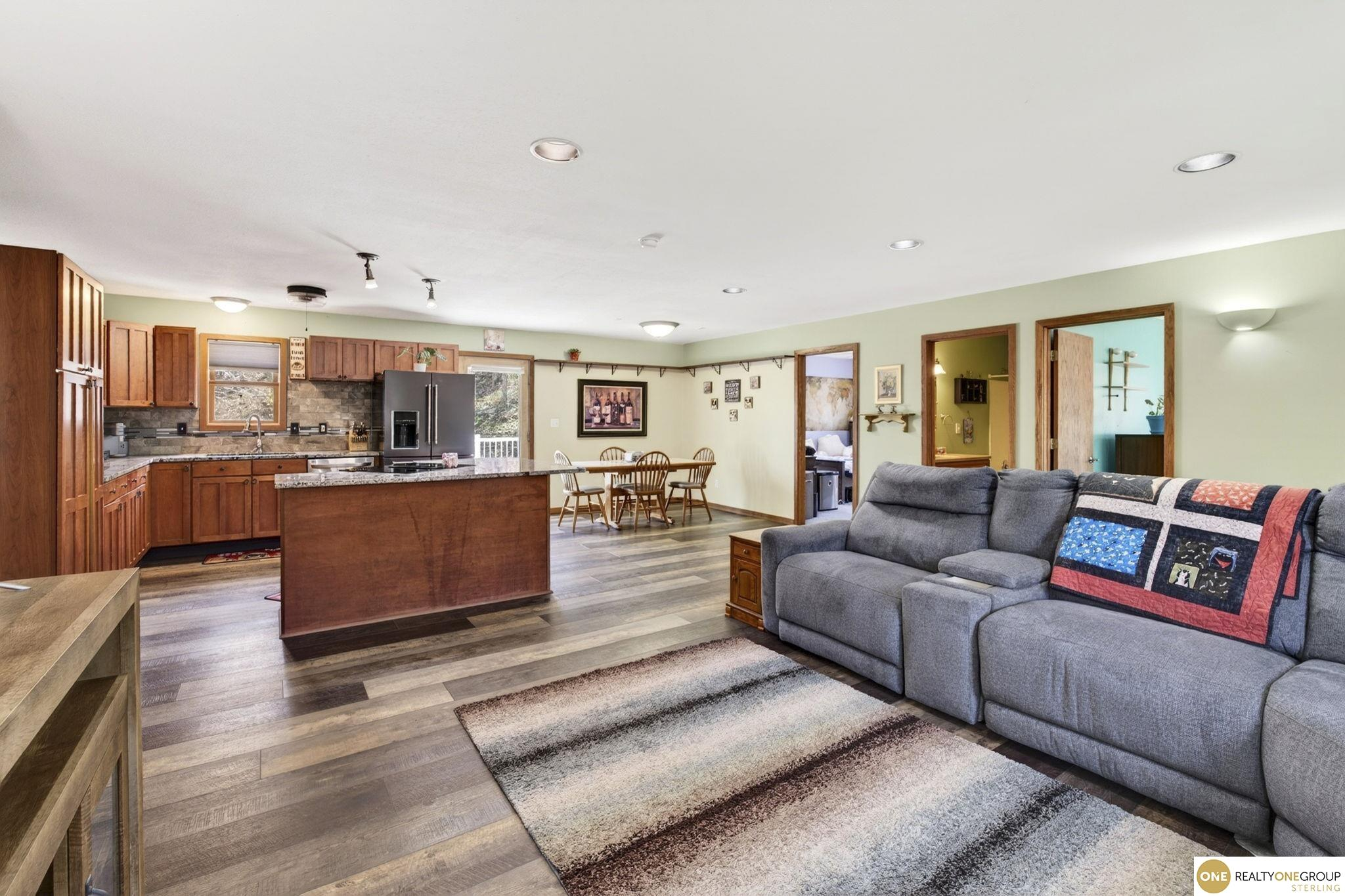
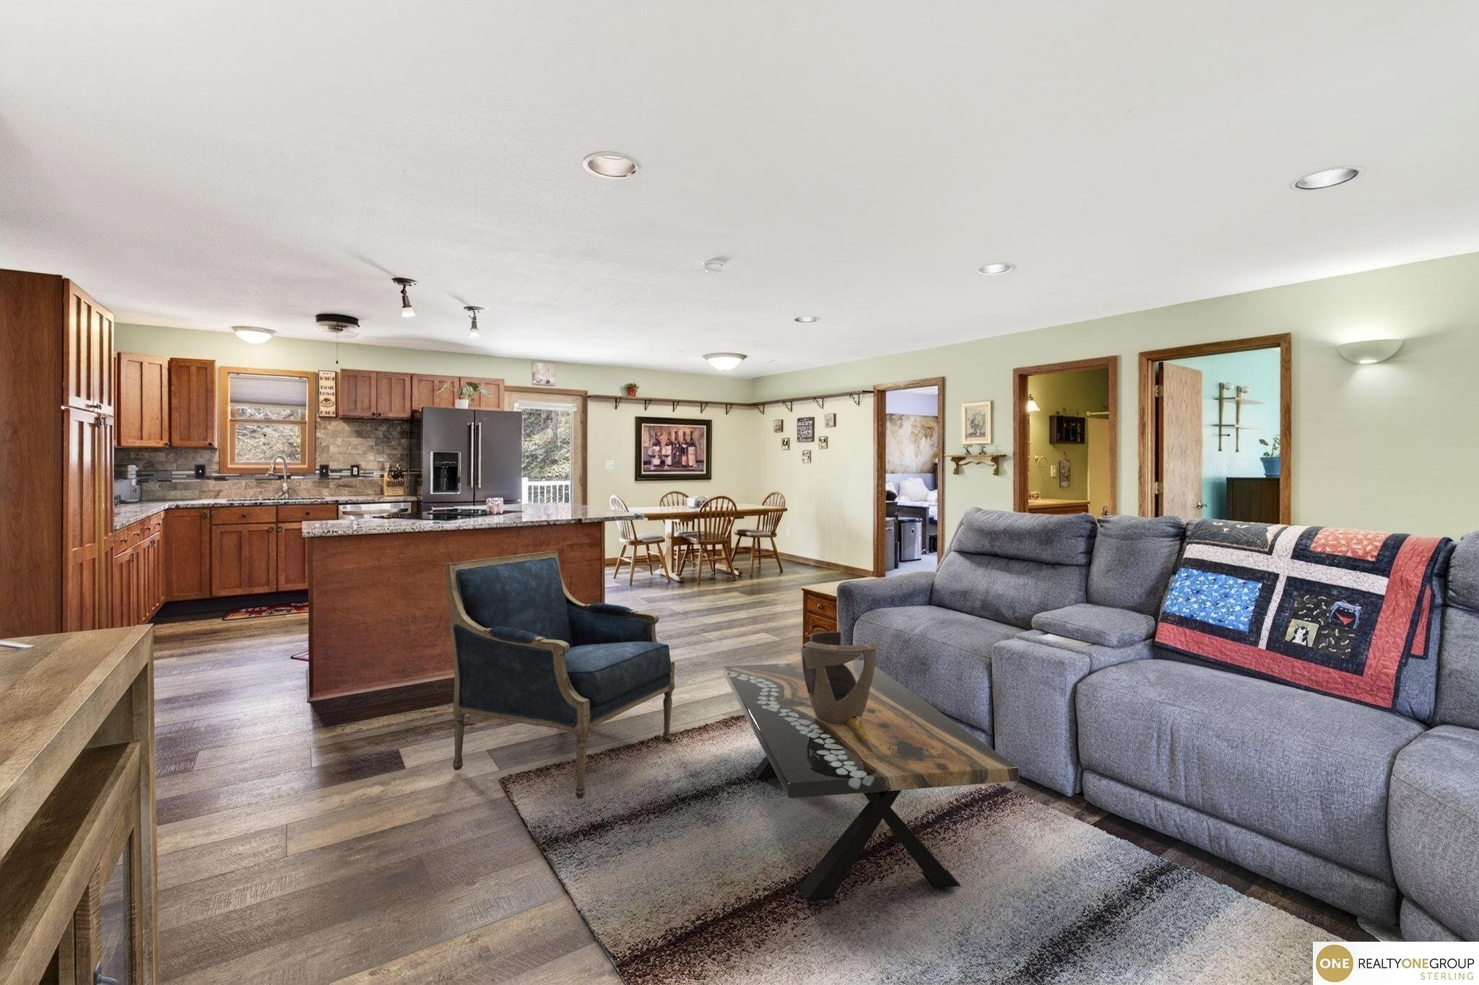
+ decorative bowl (836, 677)
+ armchair (567, 656)
+ coffee table (838, 763)
